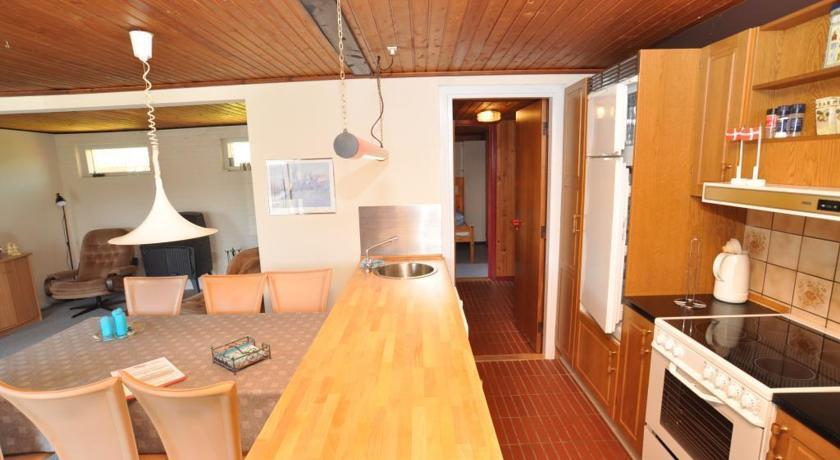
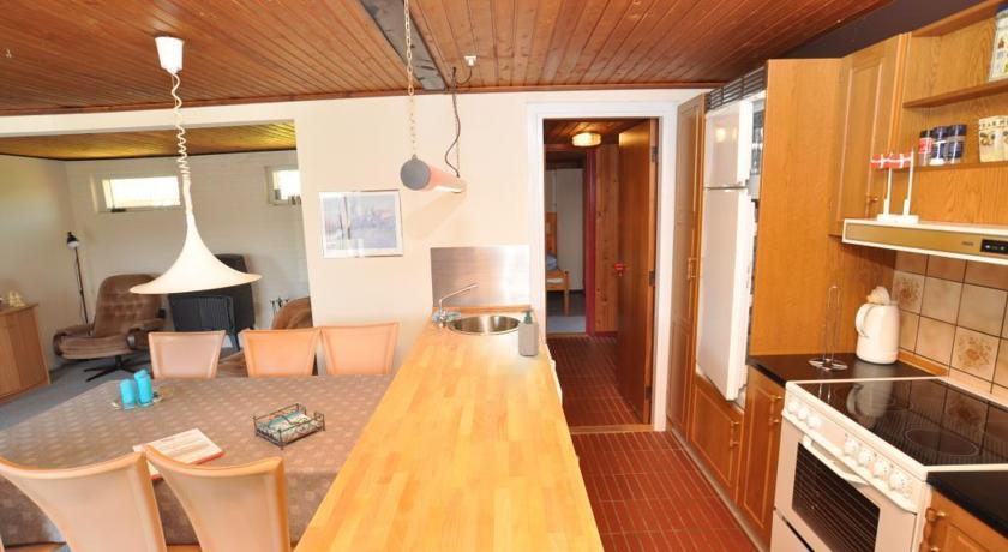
+ soap bottle (528, 331)
